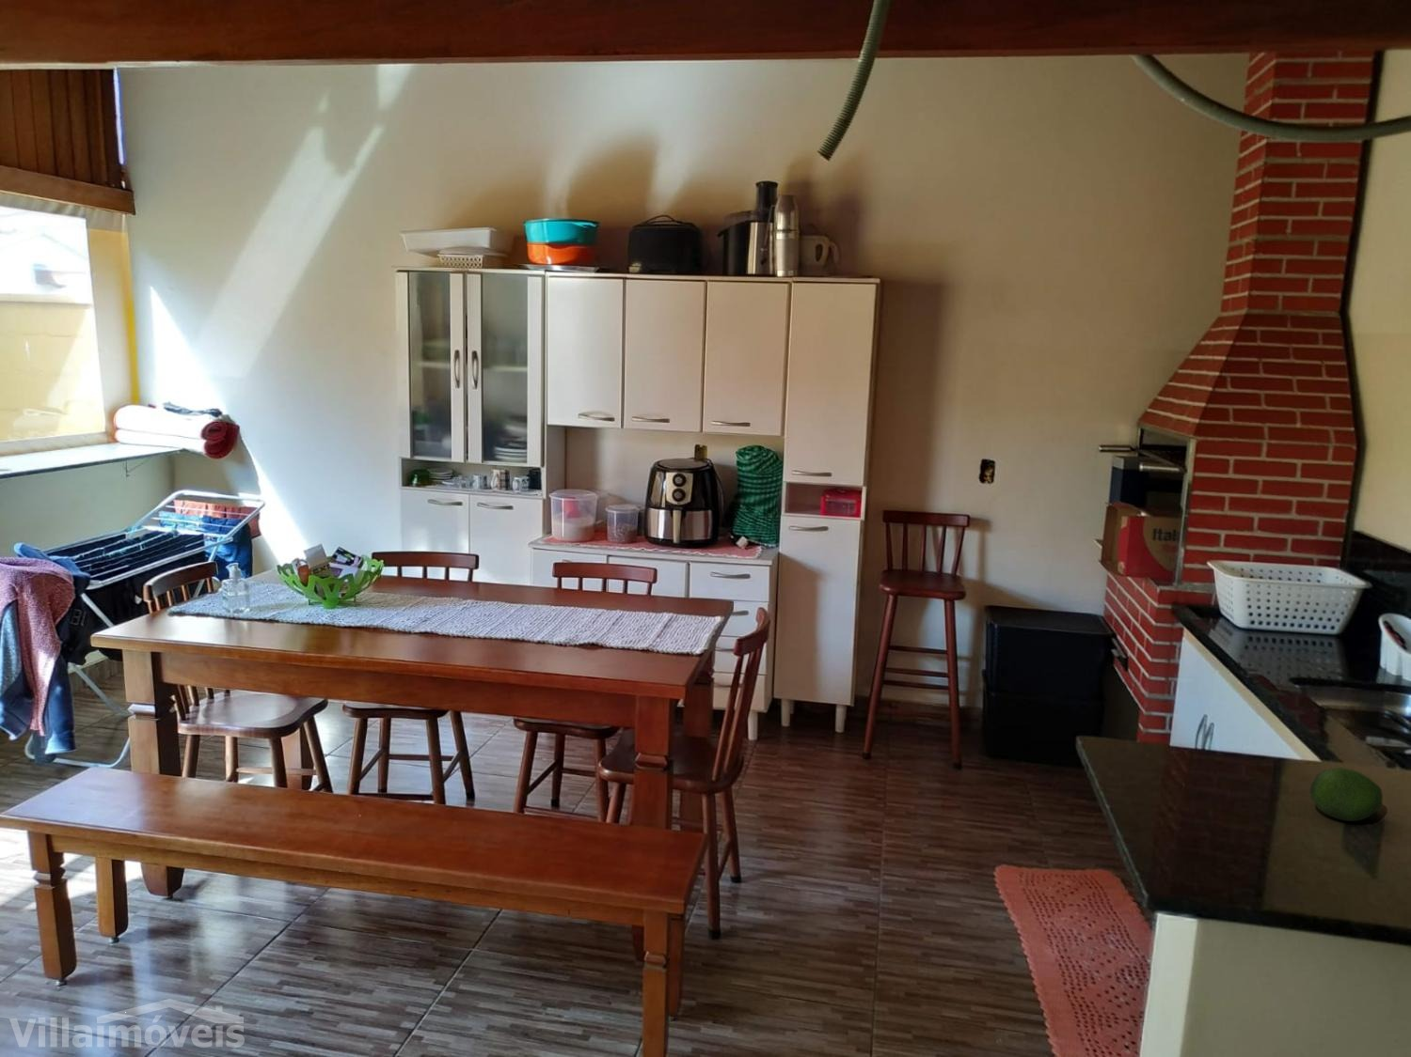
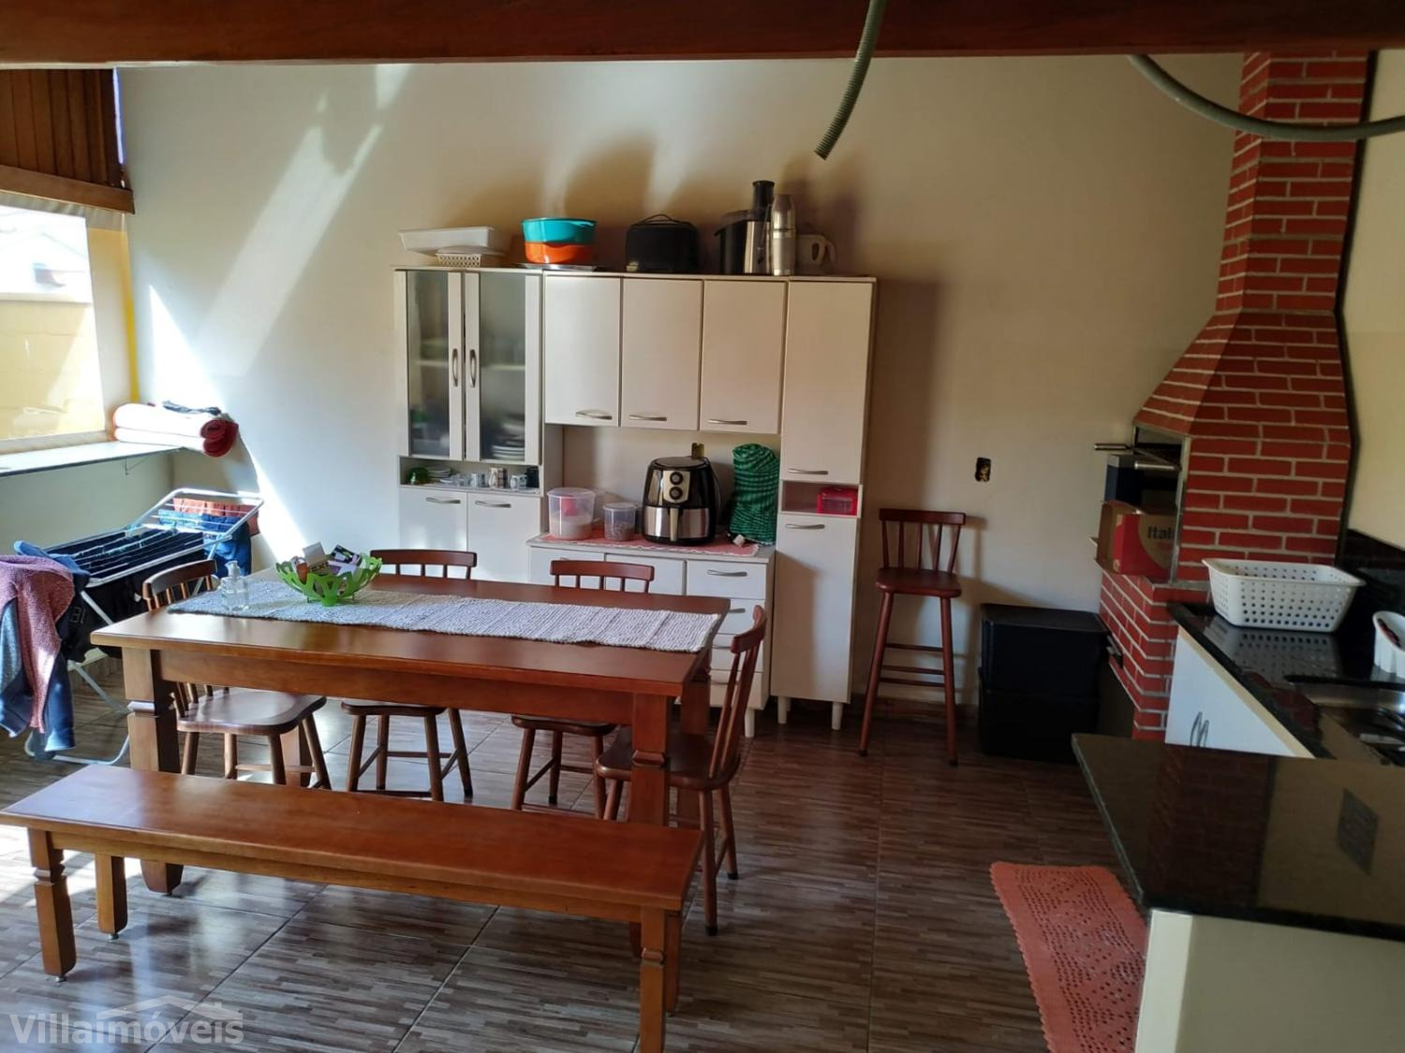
- fruit (1347, 792)
